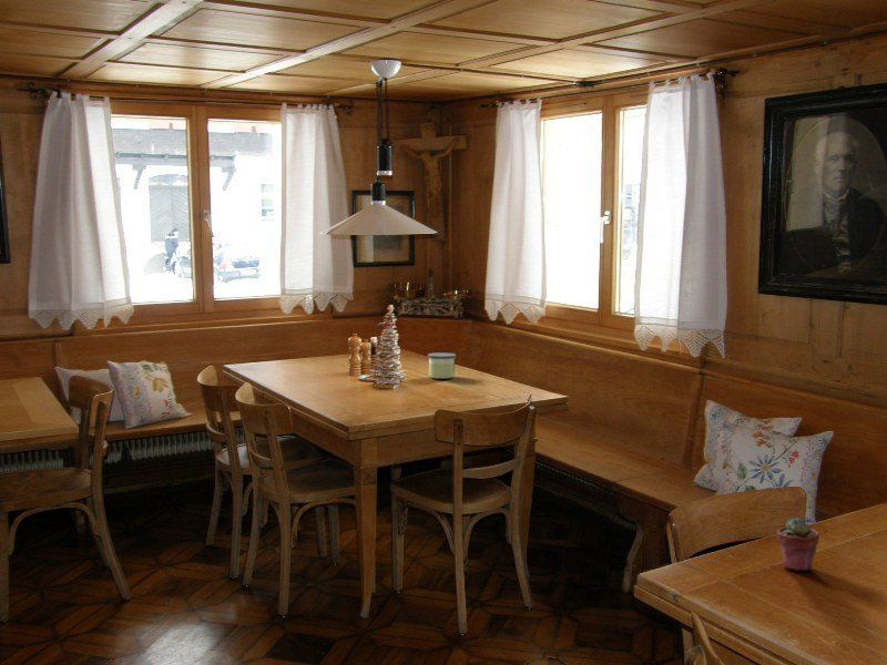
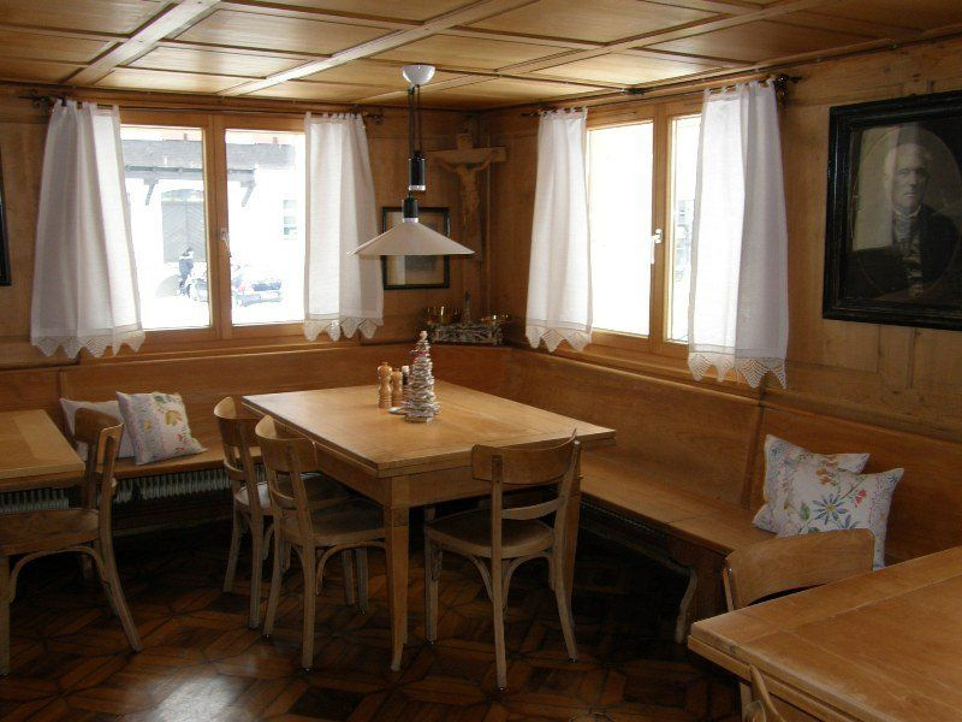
- potted succulent (797, 542)
- candle (441, 366)
